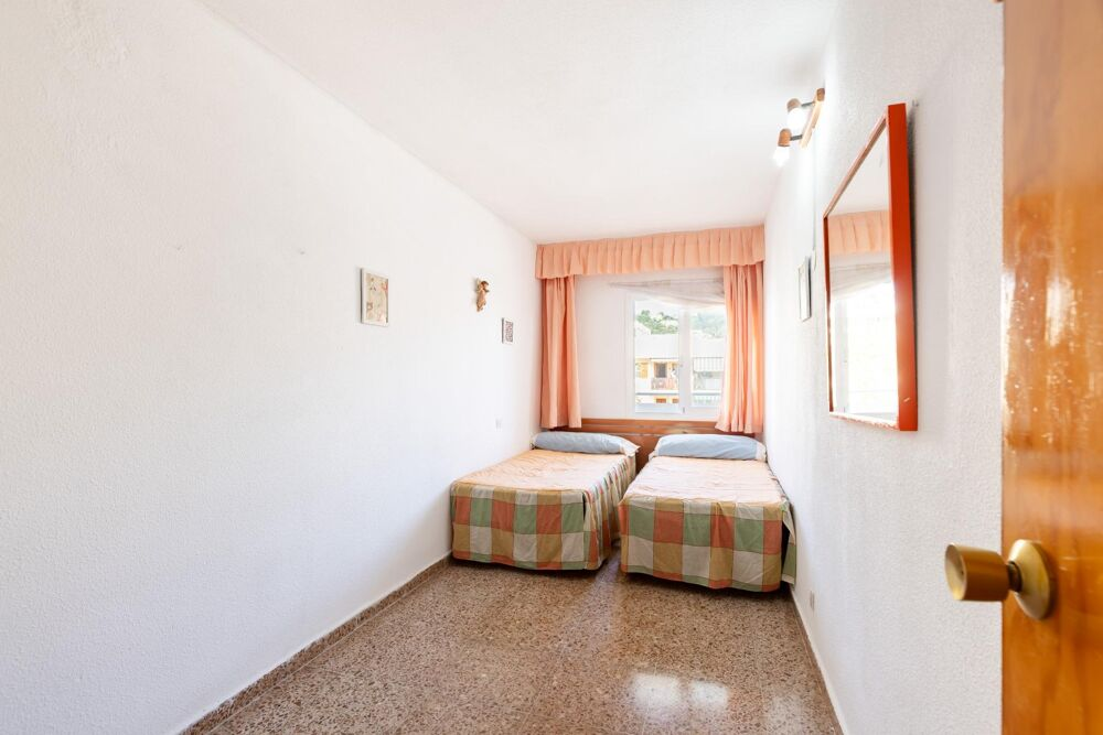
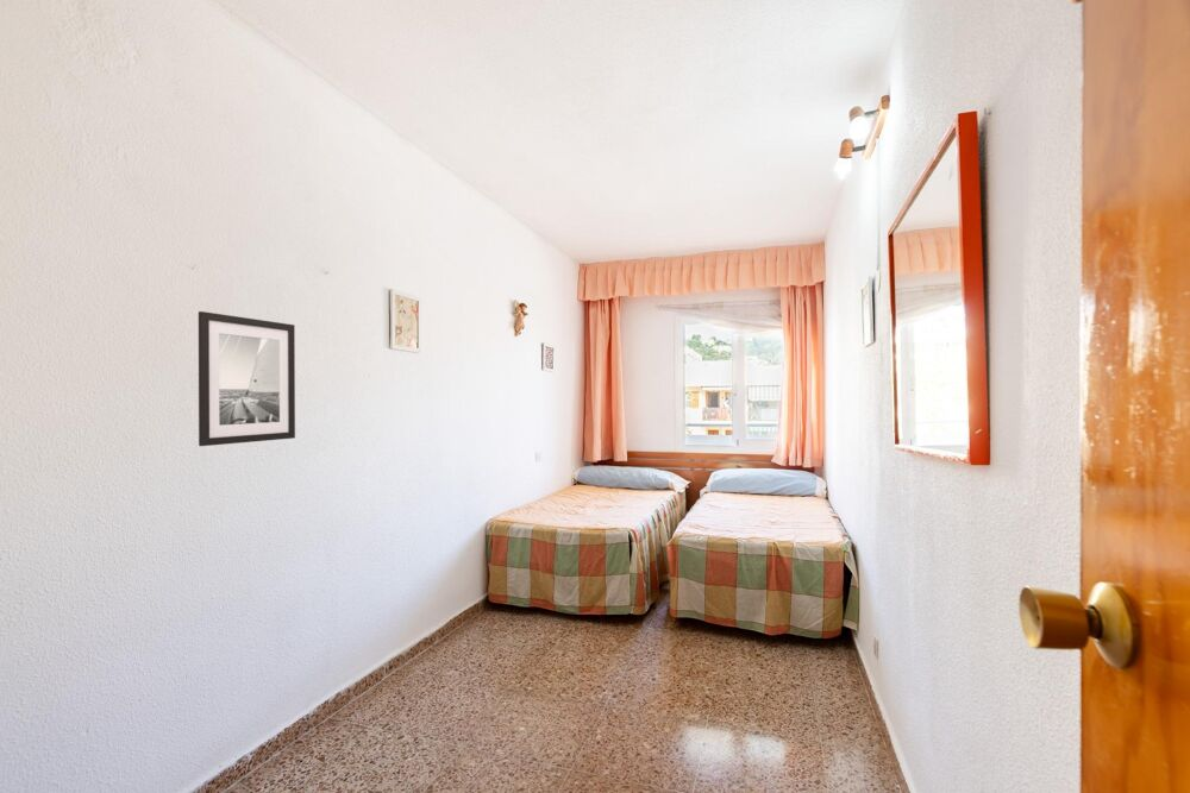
+ wall art (250, 379)
